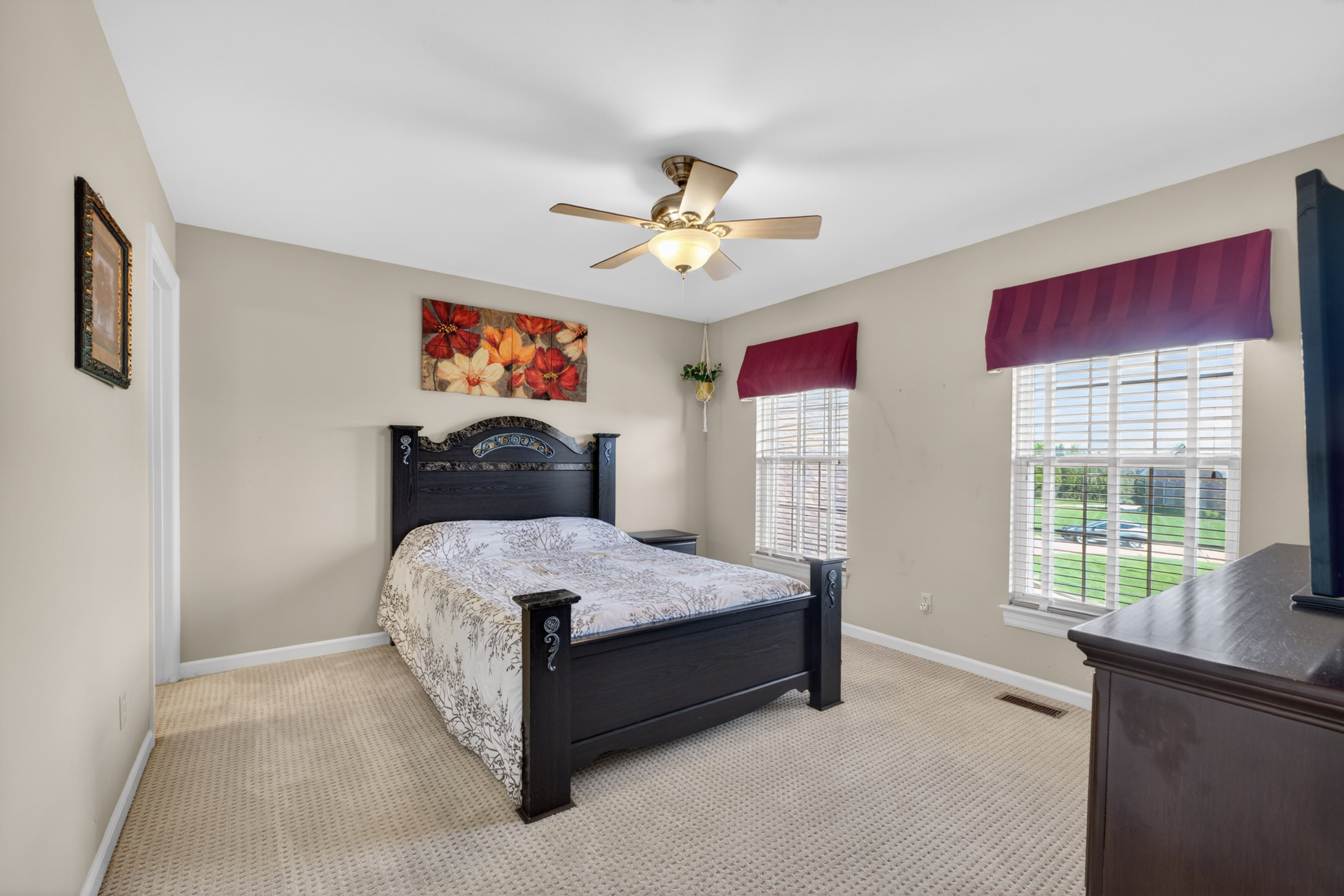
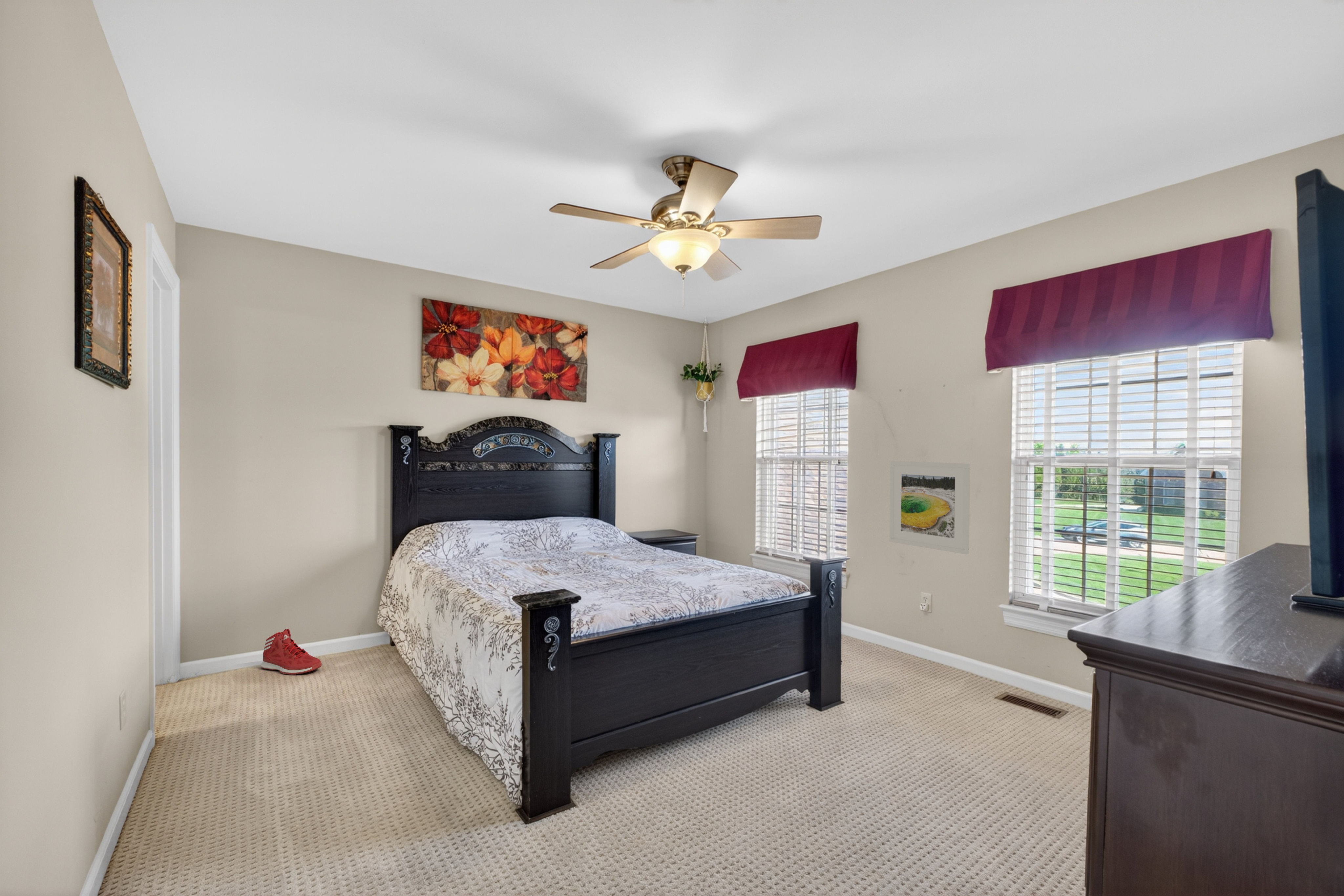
+ sneaker (291, 650)
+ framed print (927, 505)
